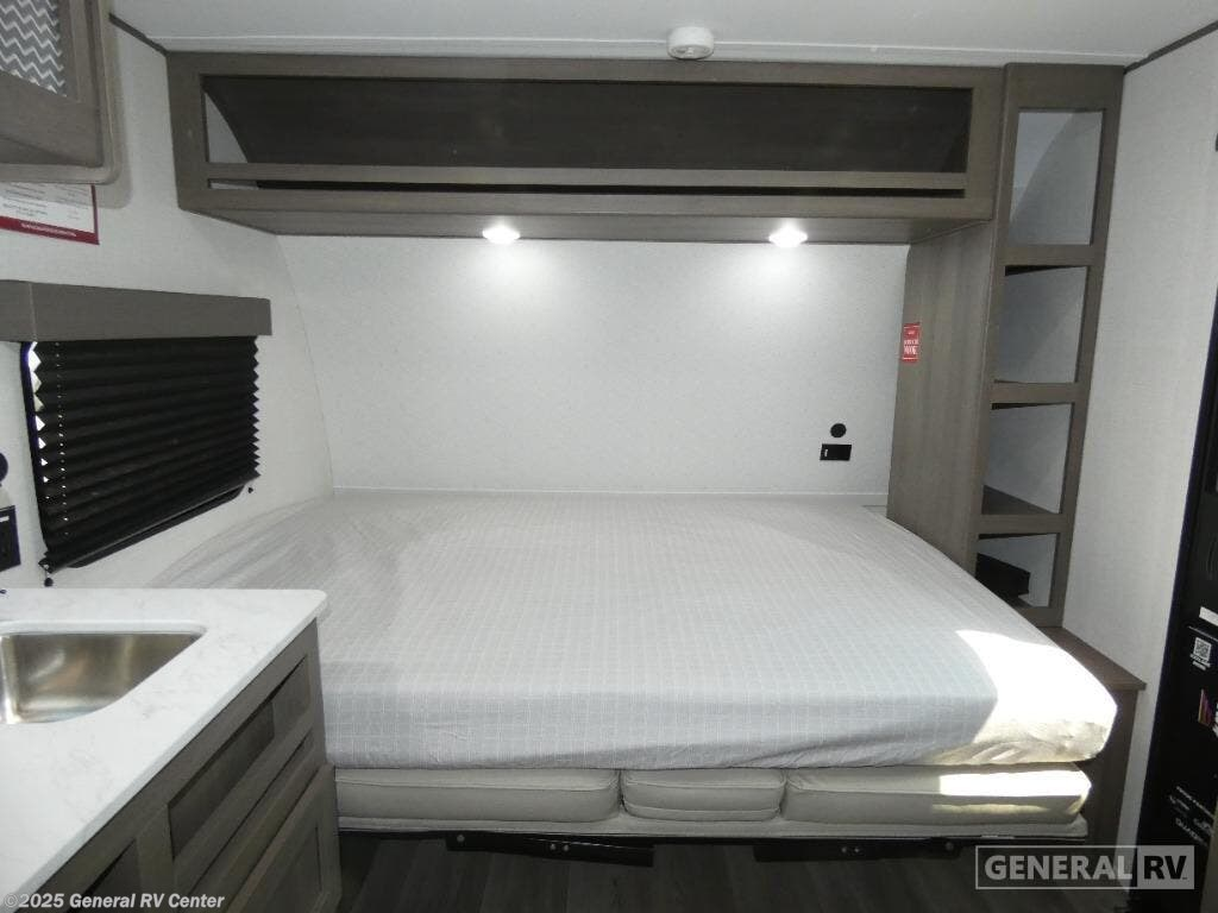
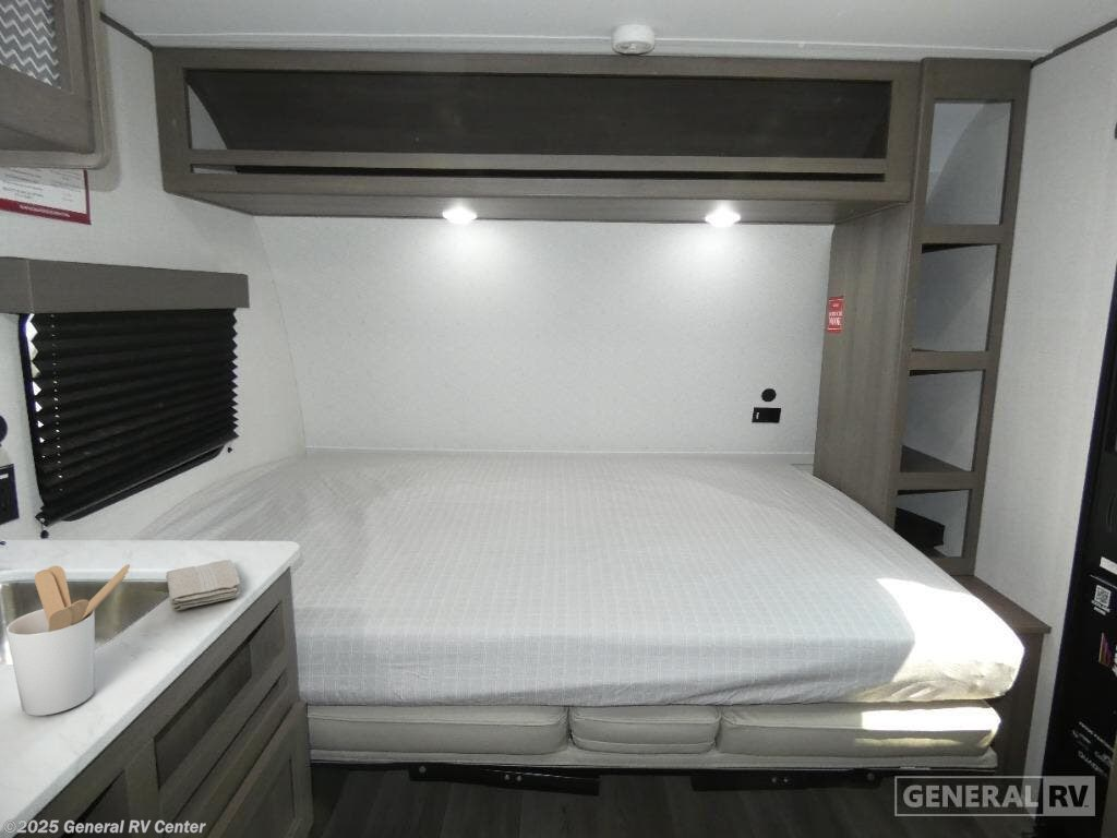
+ washcloth (203, 582)
+ utensil holder (76, 634)
